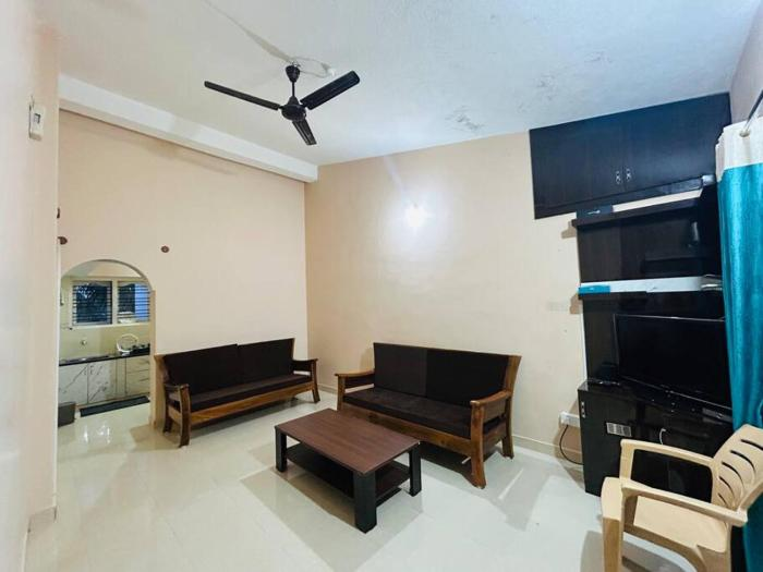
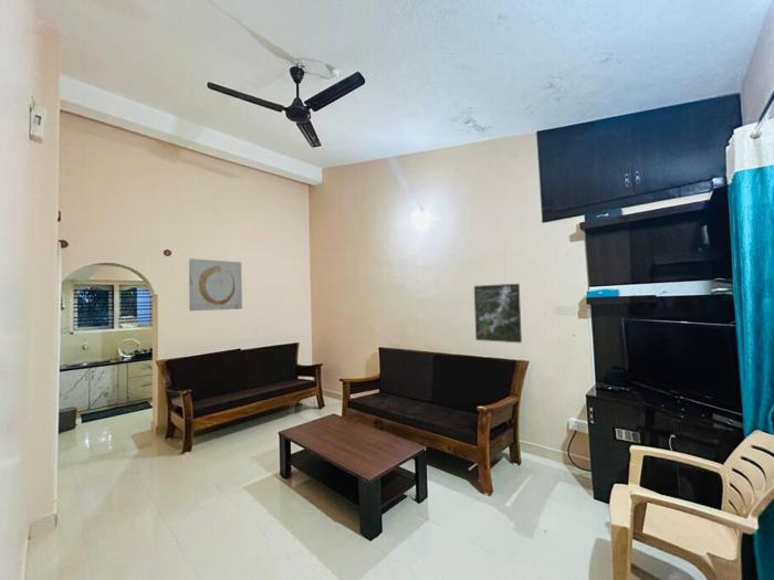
+ wall art (217, 285)
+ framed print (496, 313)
